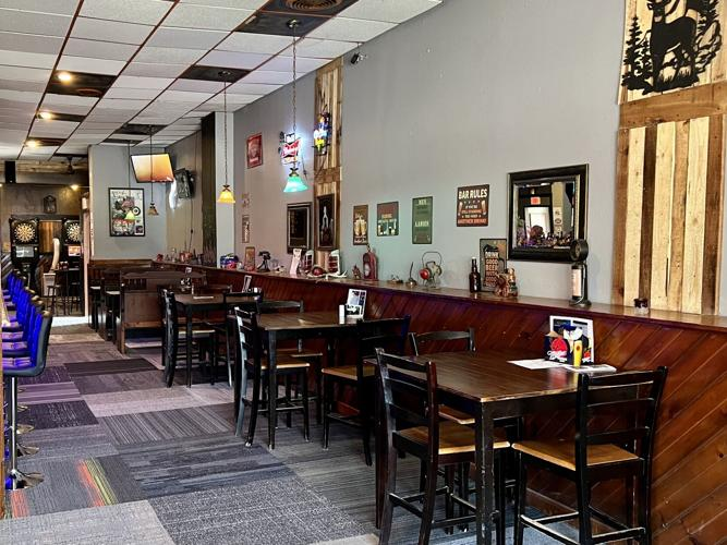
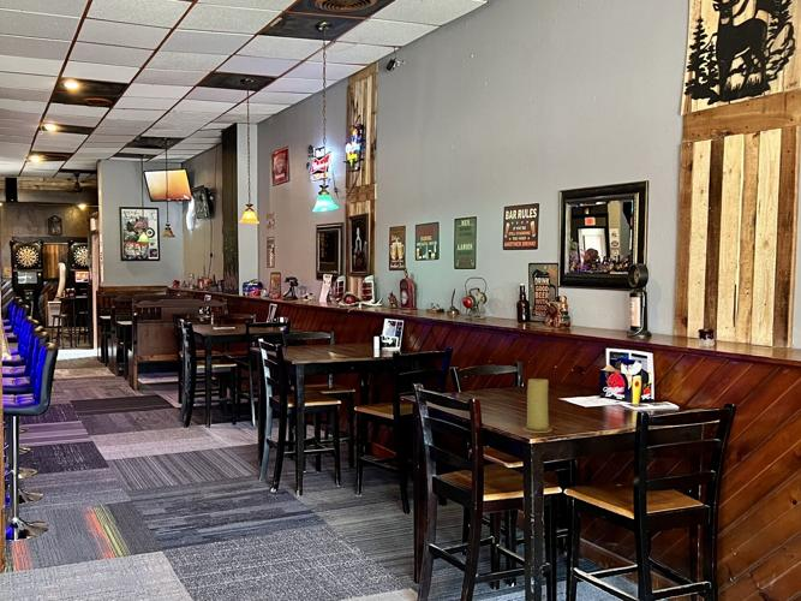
+ candle (537, 404)
